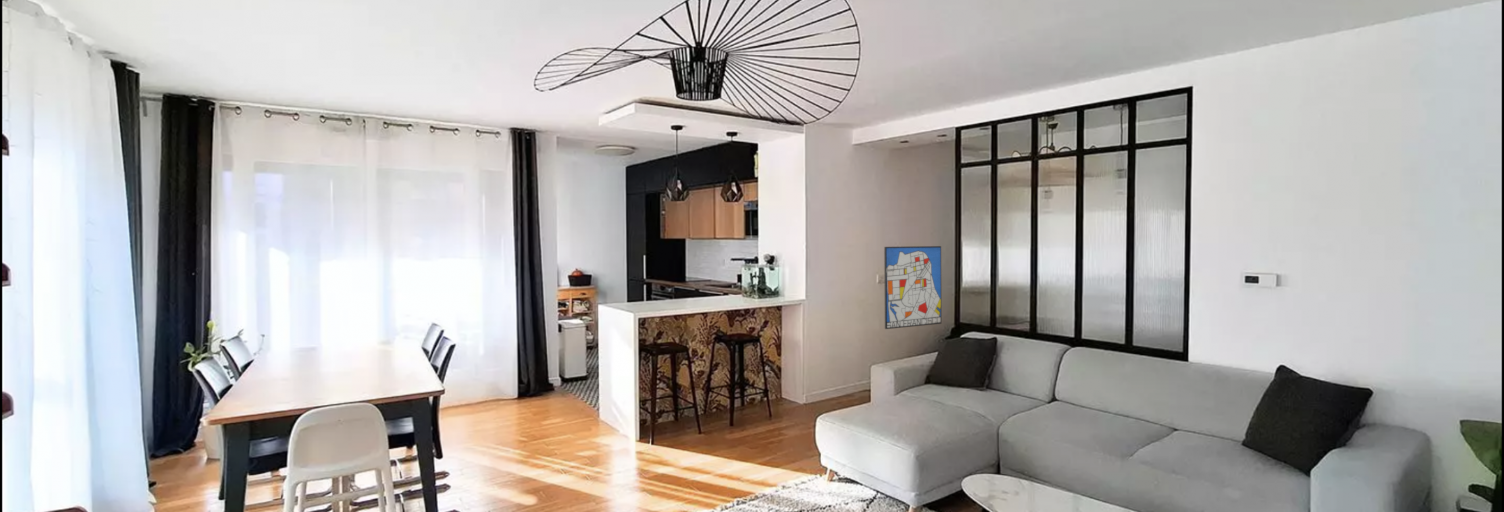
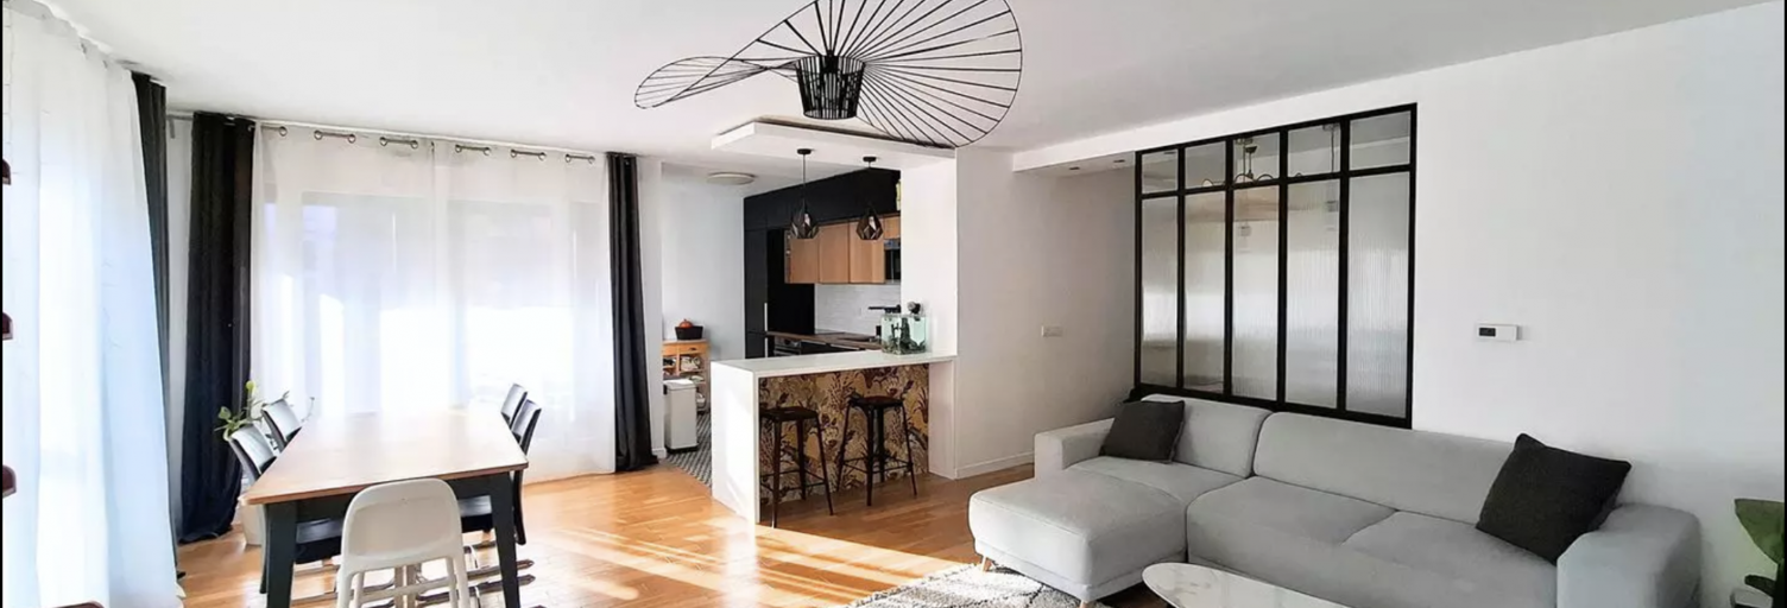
- wall art (913, 286)
